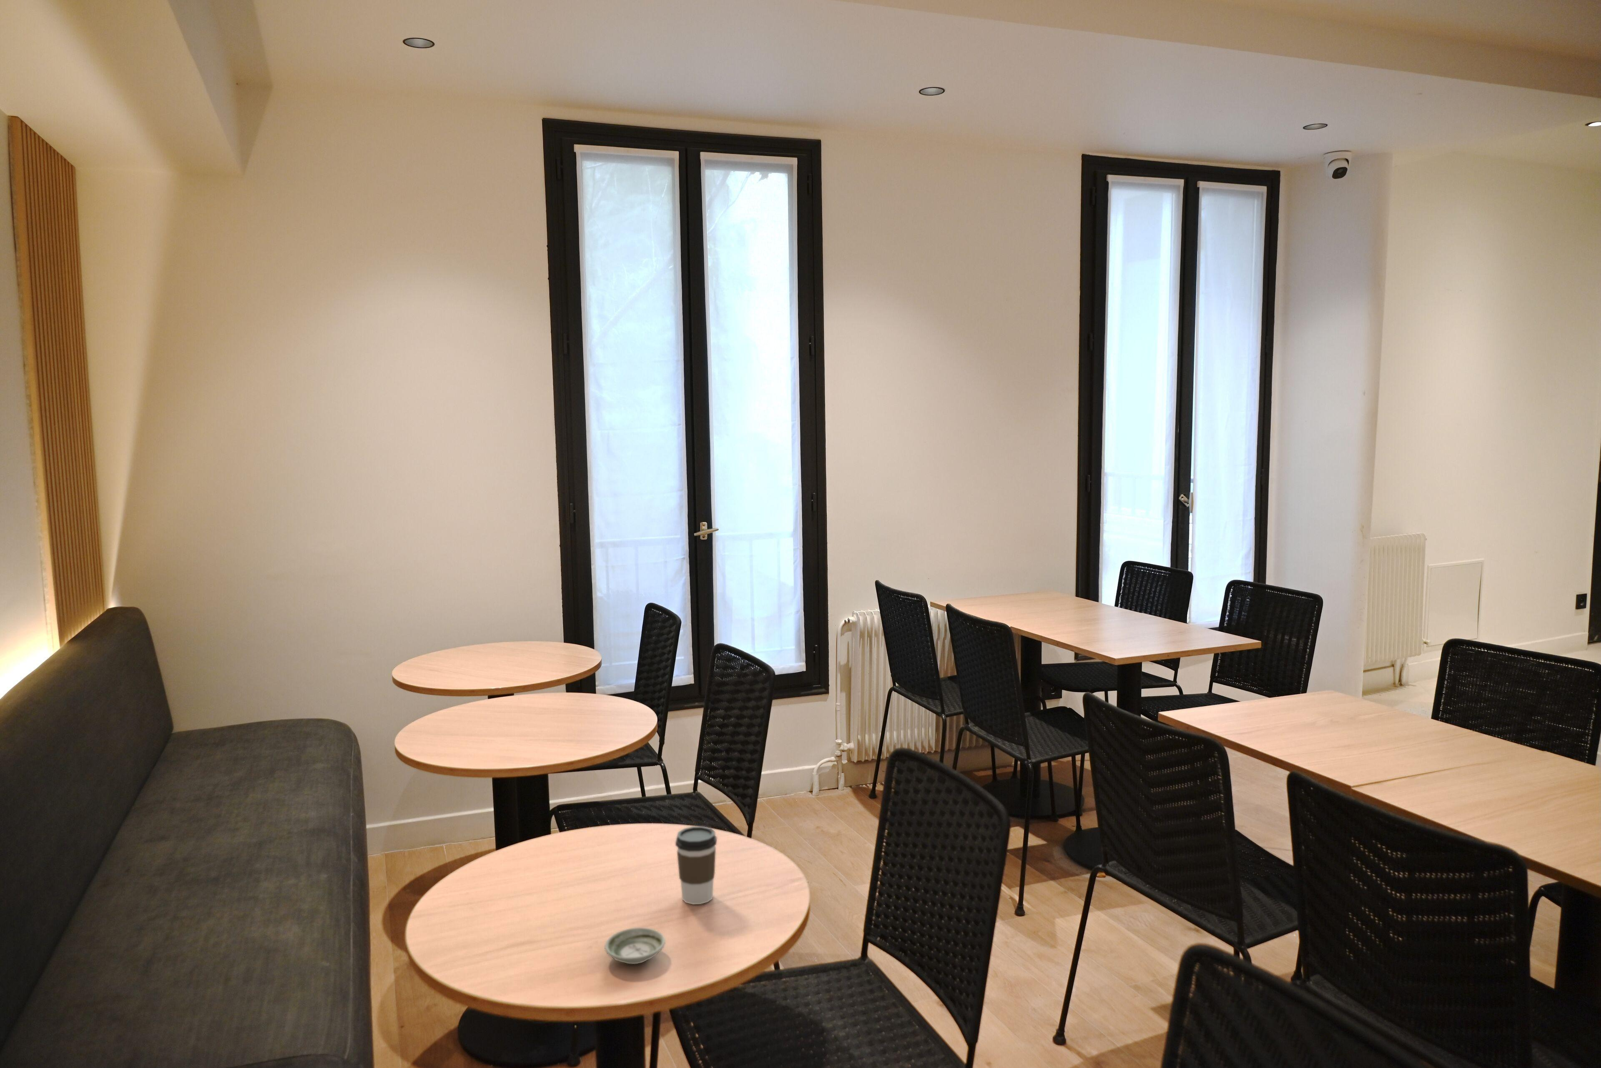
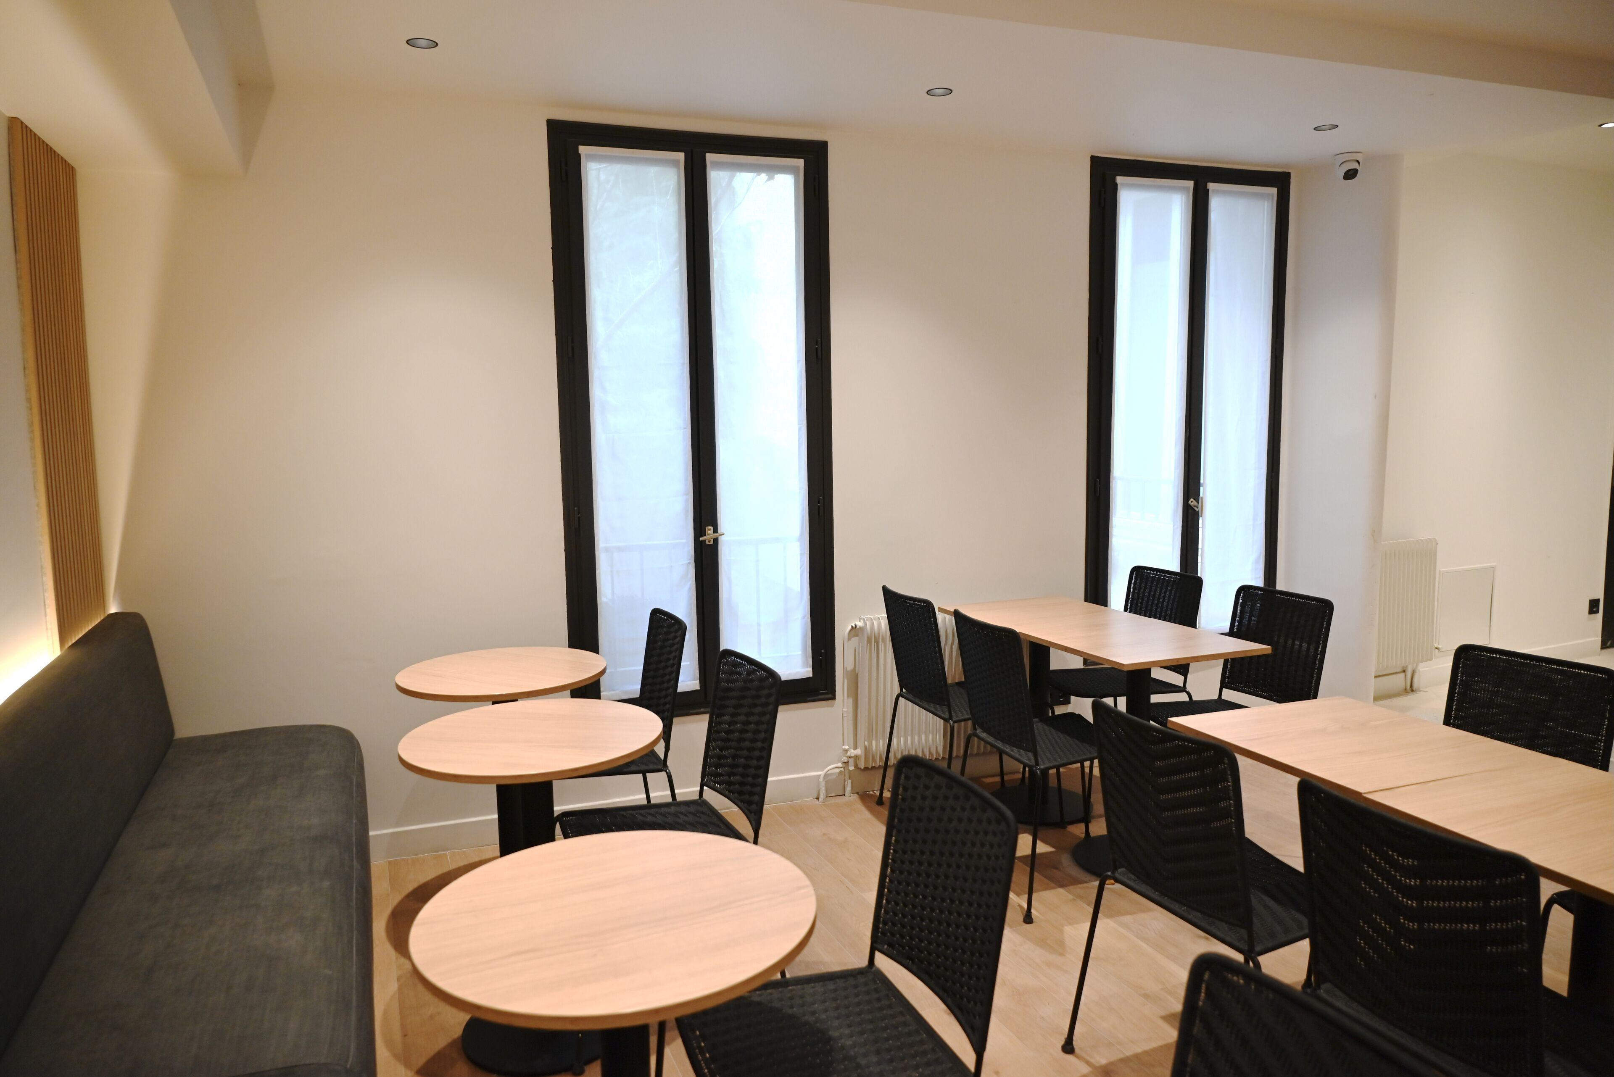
- saucer (635, 949)
- coffee cup (696, 865)
